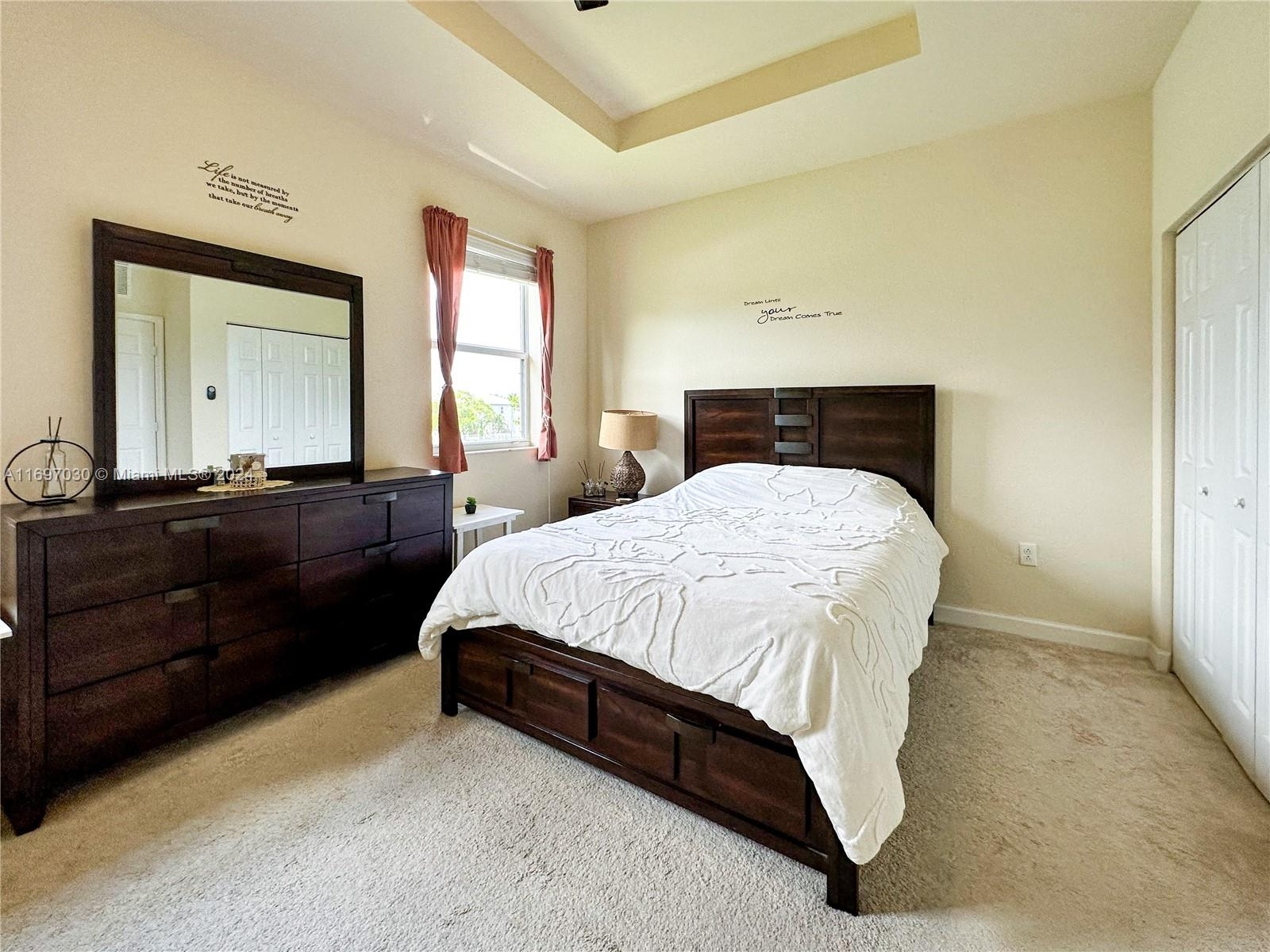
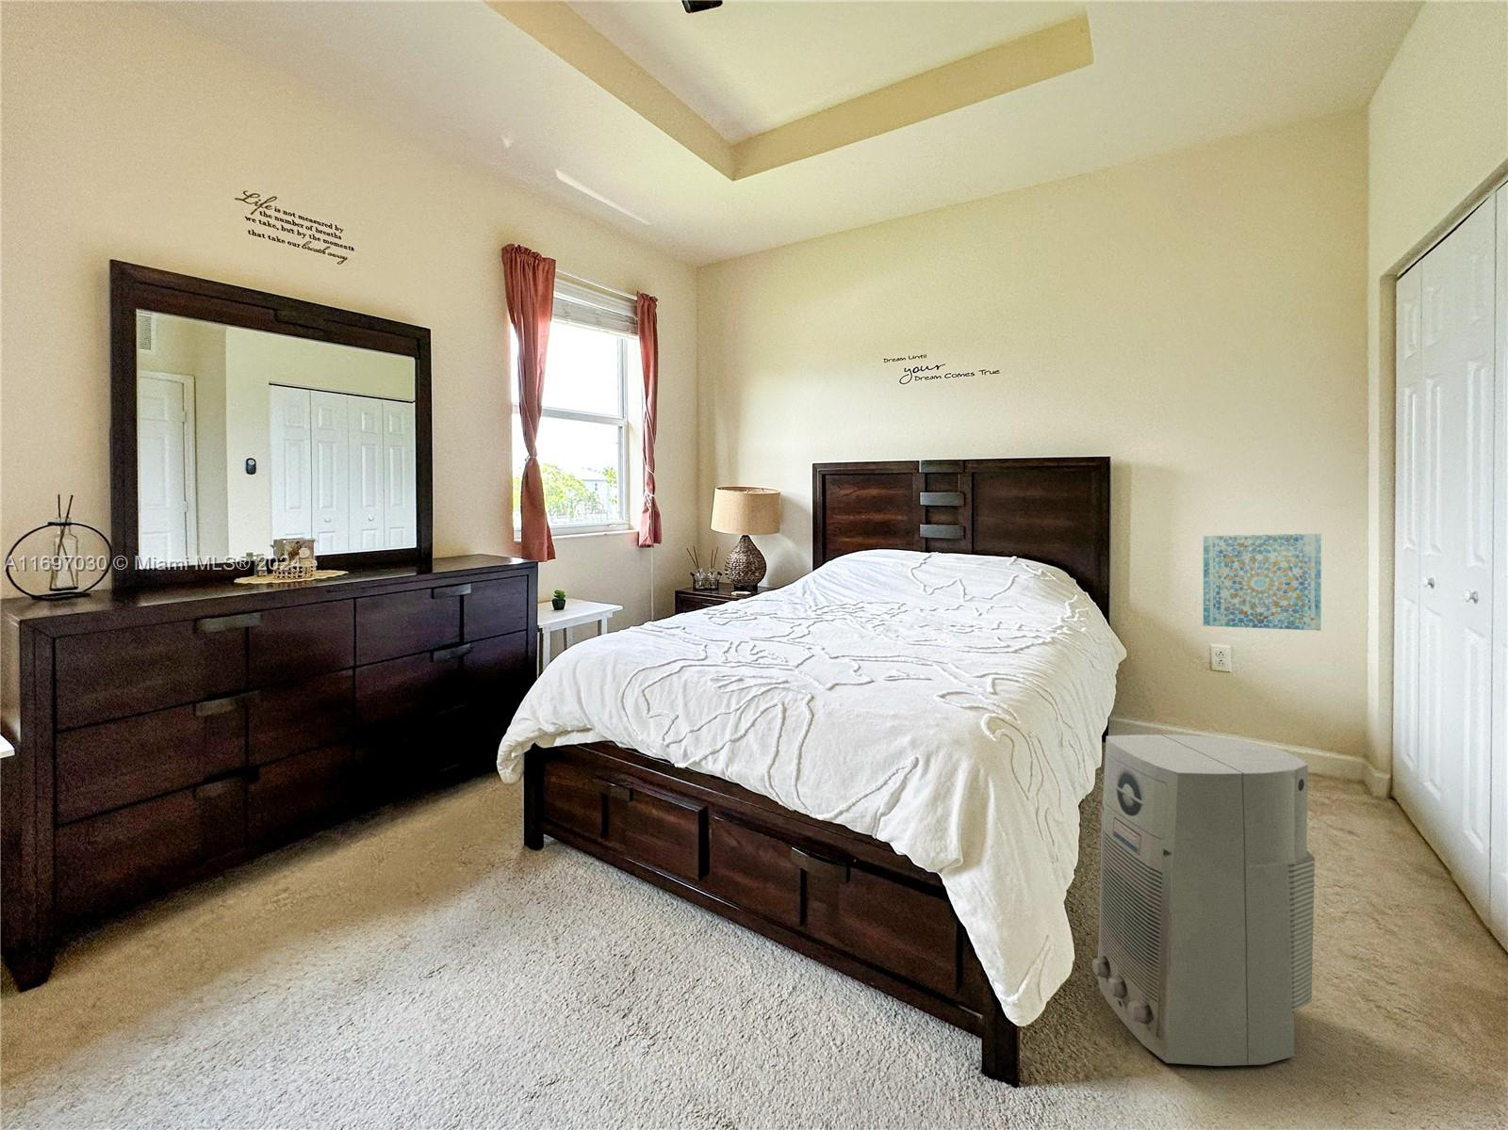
+ wall art (1259, 580)
+ air purifier (1199, 883)
